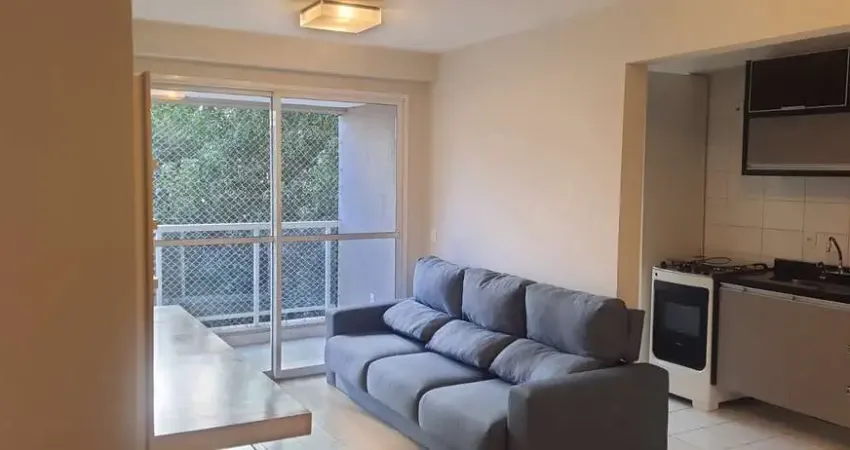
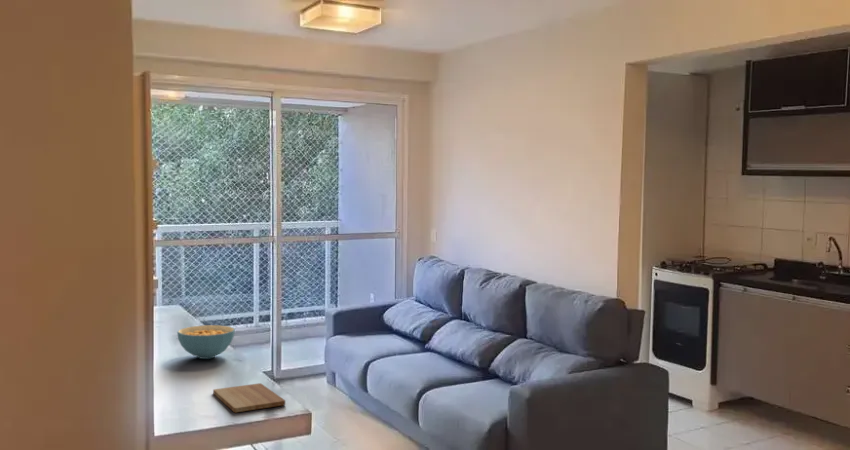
+ cereal bowl (206, 343)
+ cutting board (248, 397)
